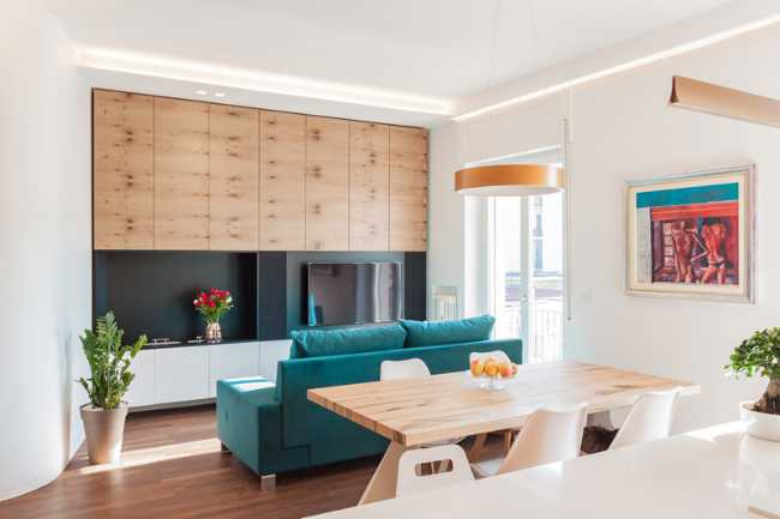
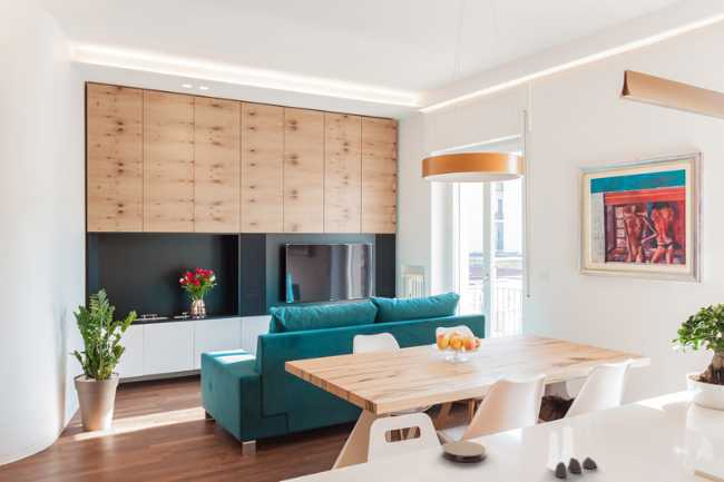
+ coaster (463, 451)
+ salt and pepper shaker set (569, 449)
